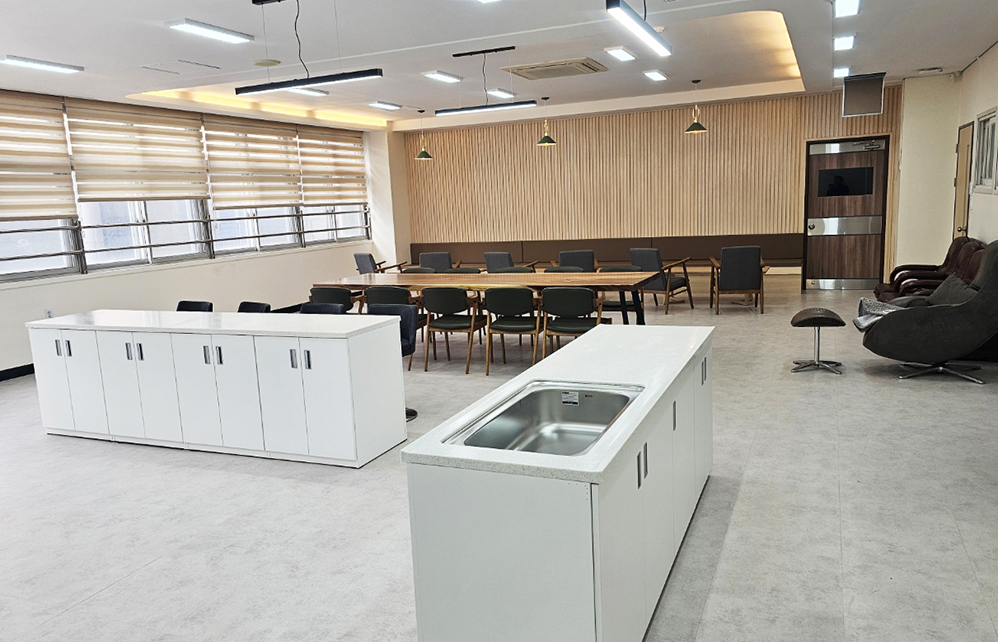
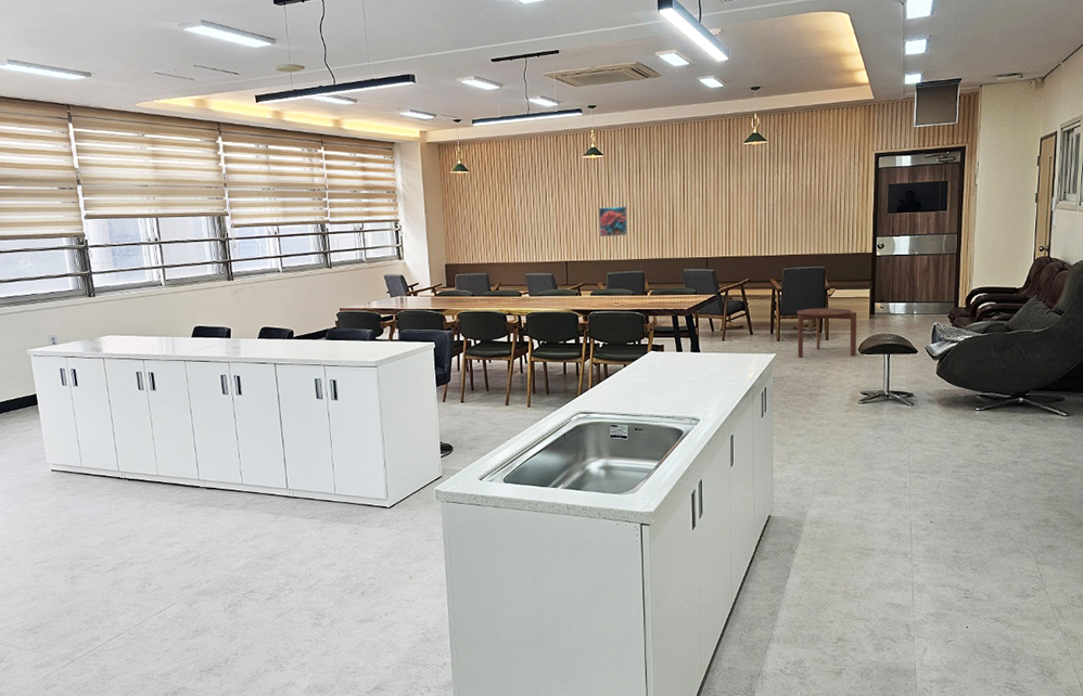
+ side table (818, 332)
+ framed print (613, 221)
